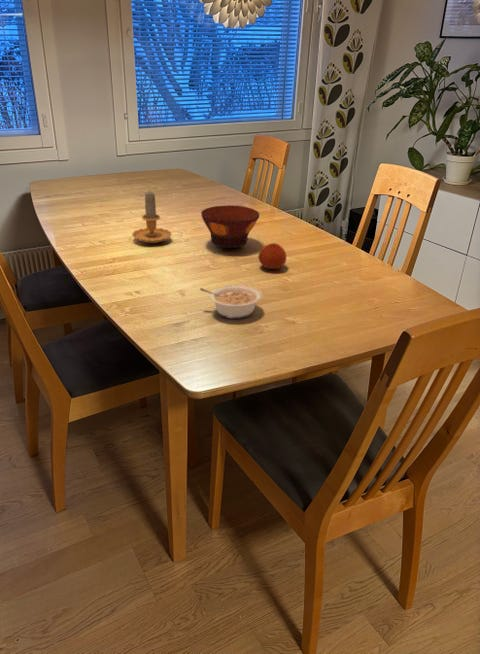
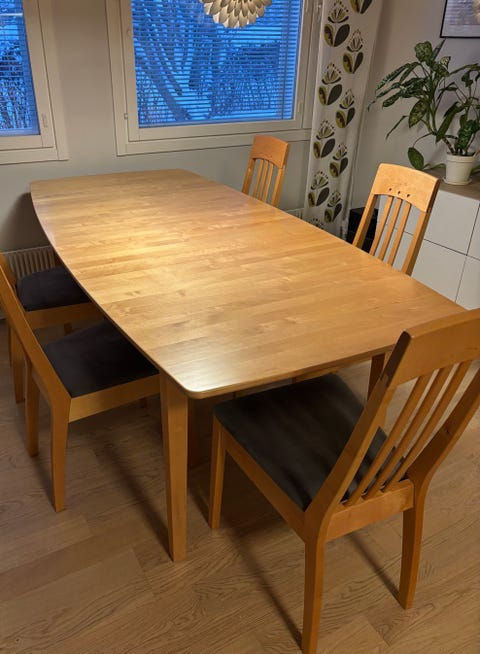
- legume (233, 301)
- candle (150, 214)
- fruit (272, 256)
- bowl (229, 229)
